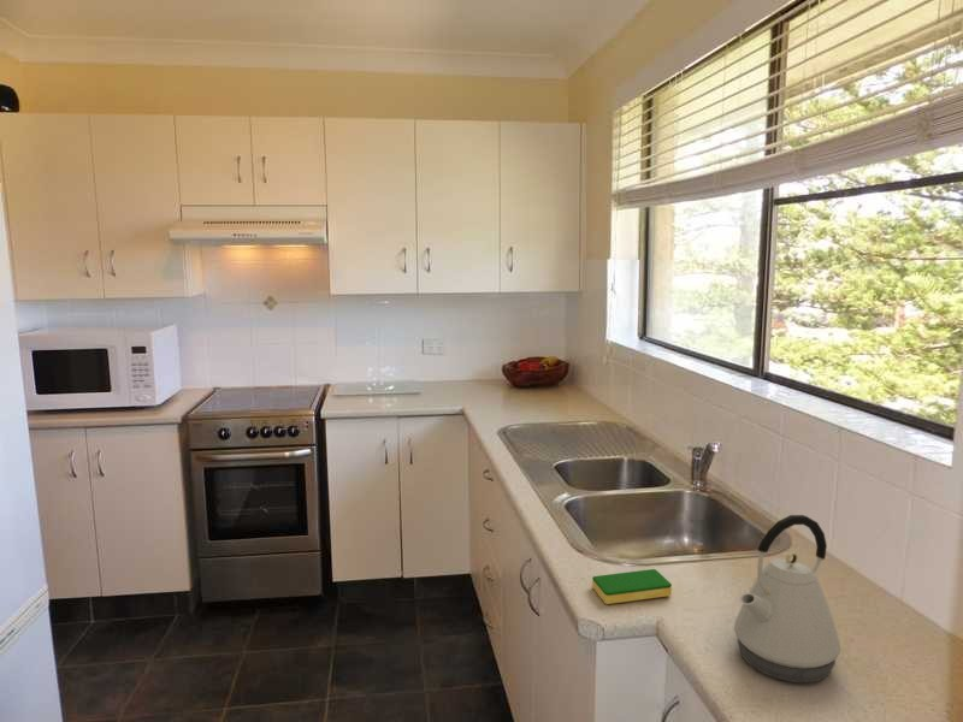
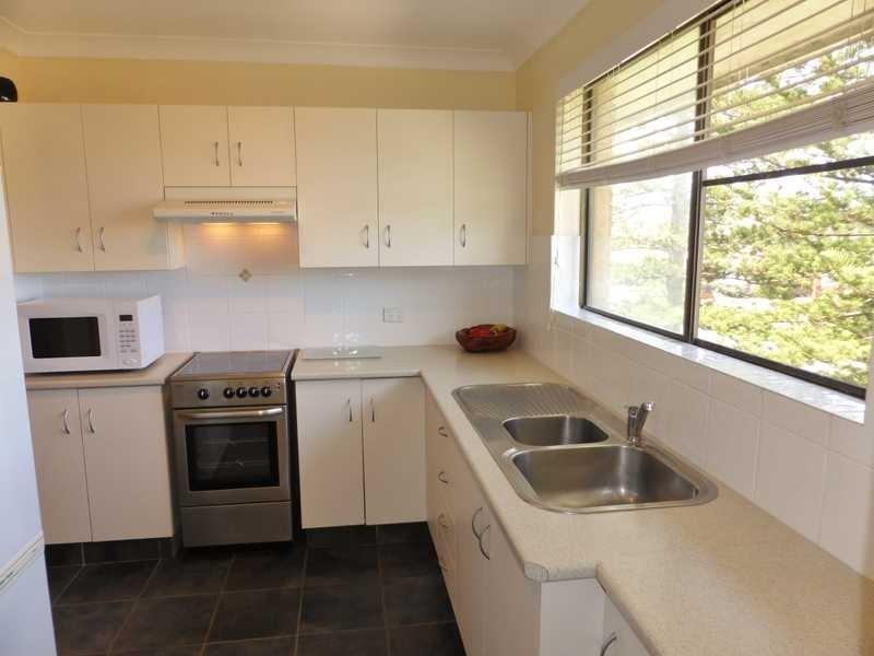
- kettle (786, 590)
- dish sponge (631, 585)
